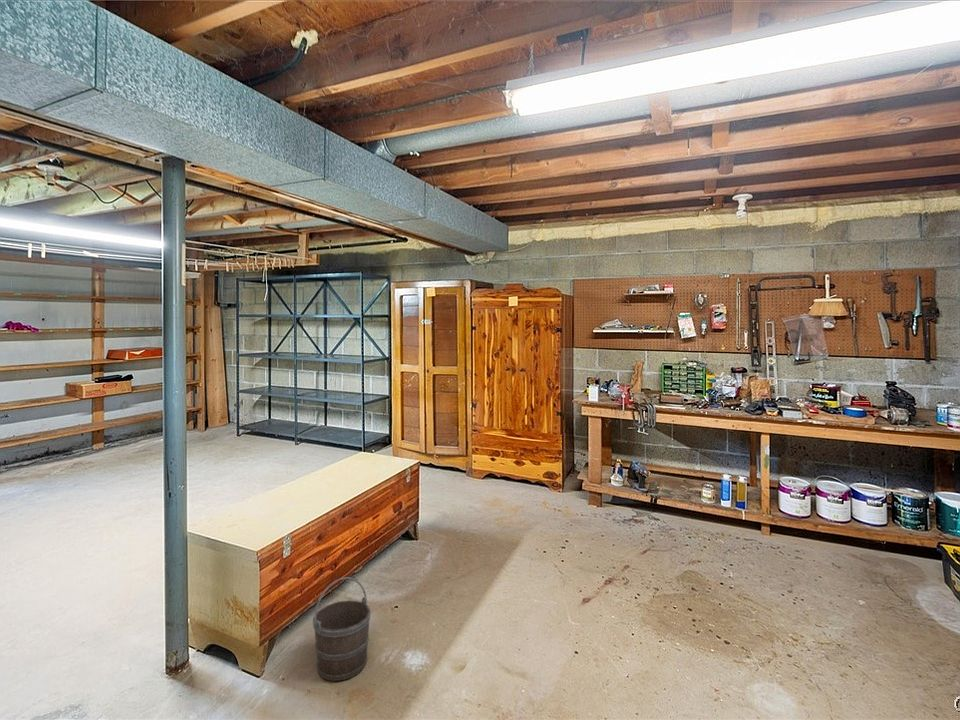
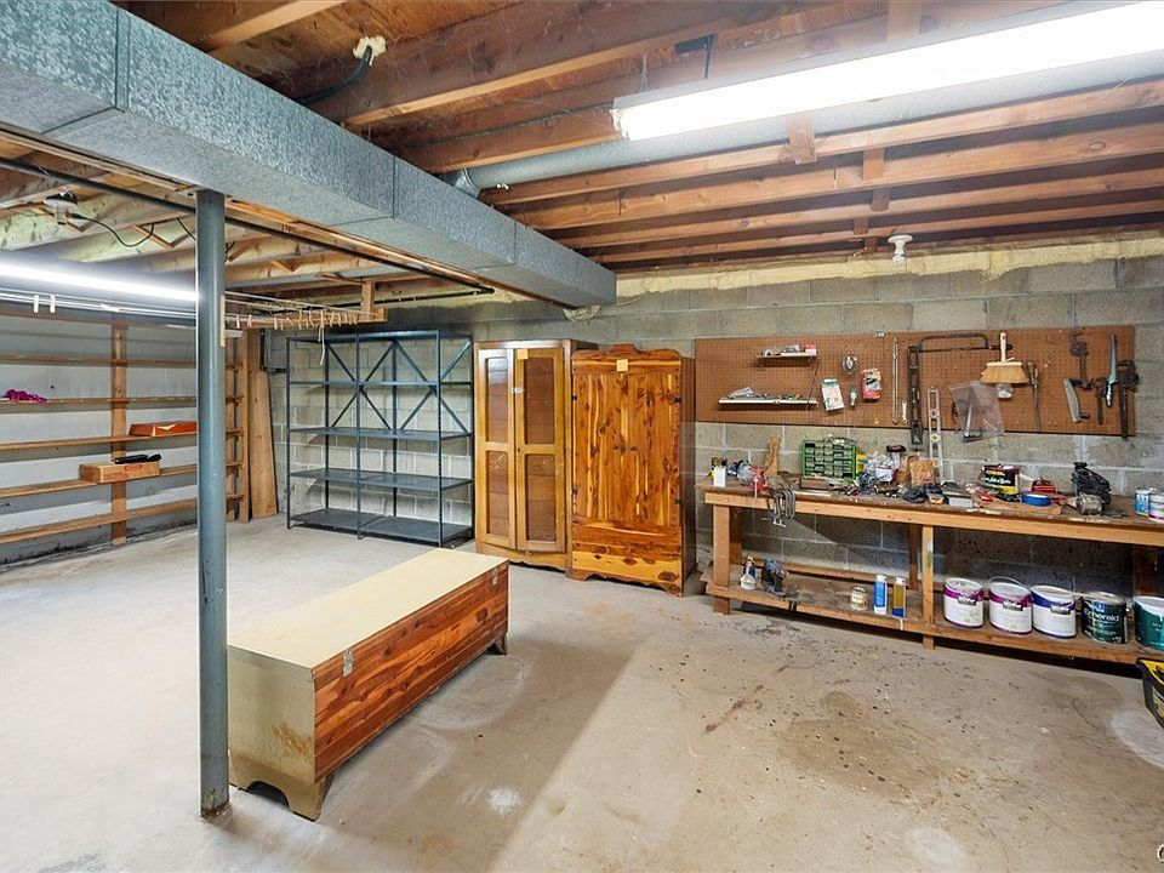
- bucket (342, 622)
